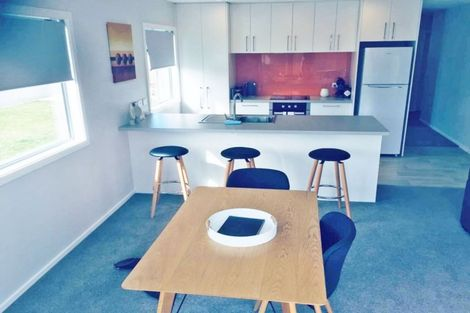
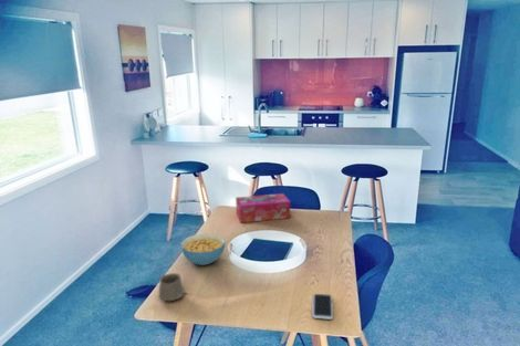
+ cup (170, 287)
+ cereal bowl (202, 252)
+ tissue box (262, 207)
+ smartphone (322, 305)
